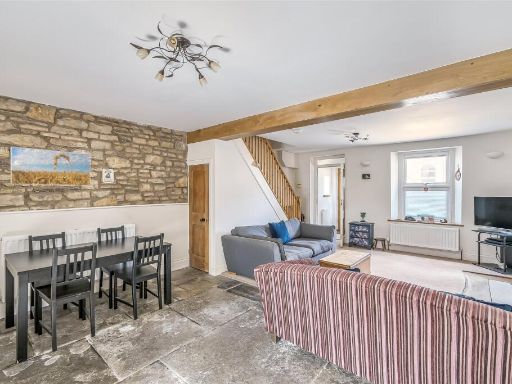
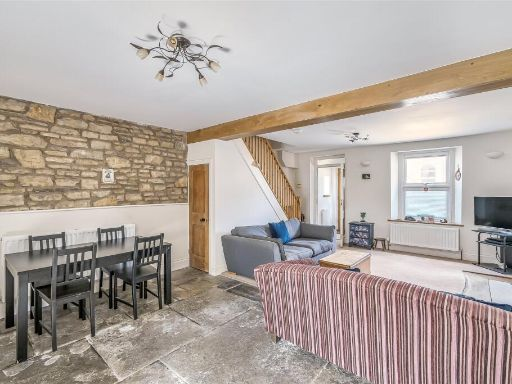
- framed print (54, 167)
